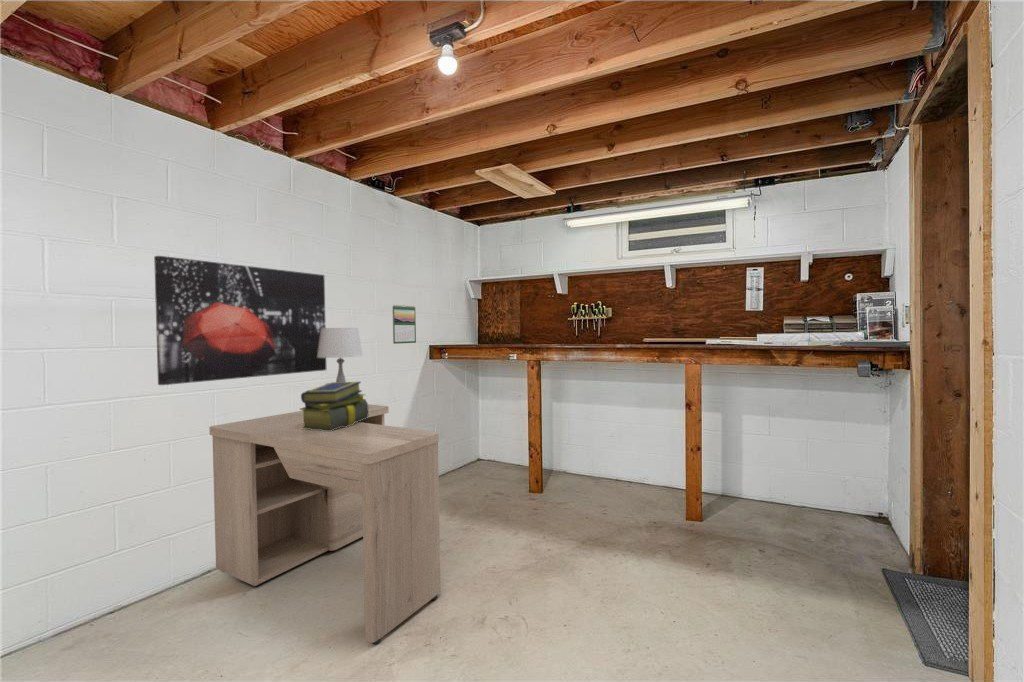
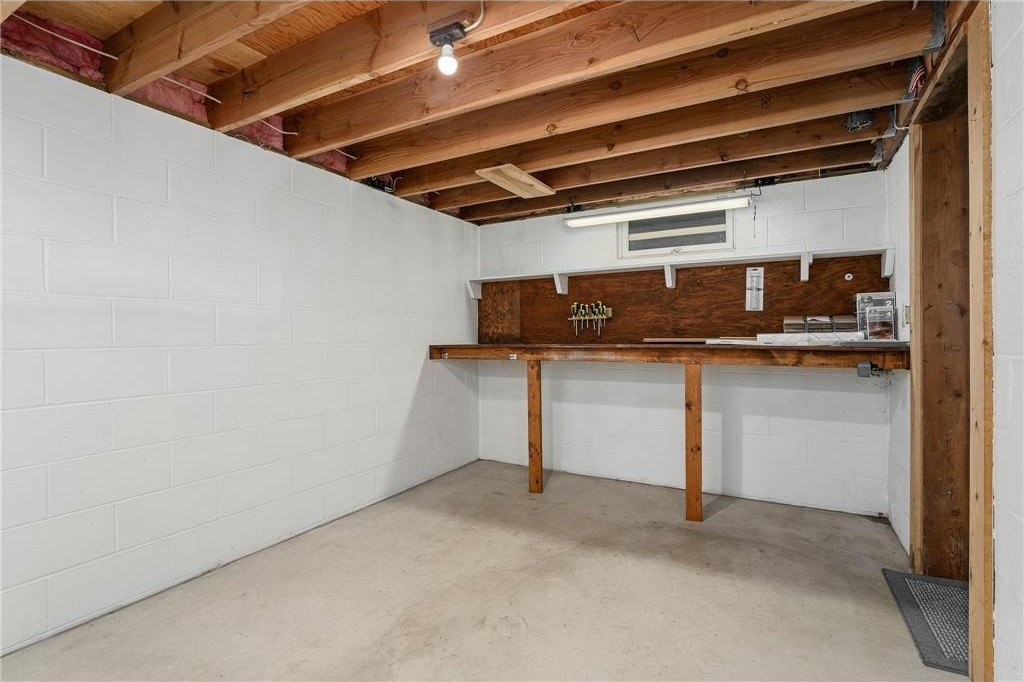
- calendar (404, 324)
- stack of books (335, 404)
- wall art (253, 321)
- desk (357, 492)
- table lamp (340, 369)
